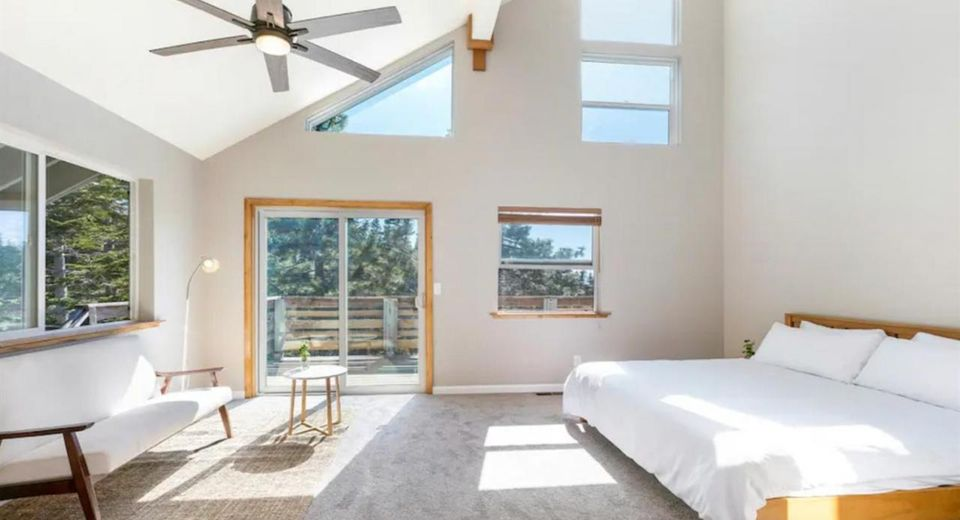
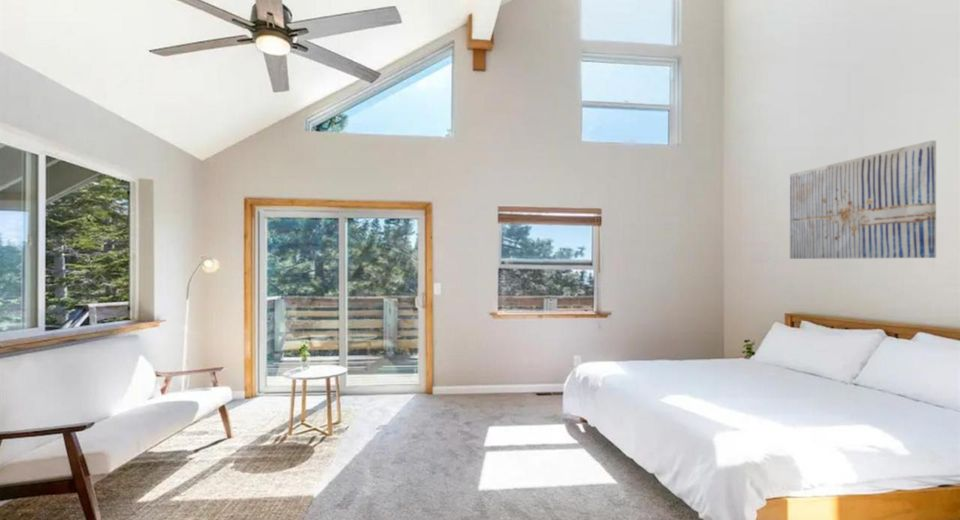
+ wall art (851, 209)
